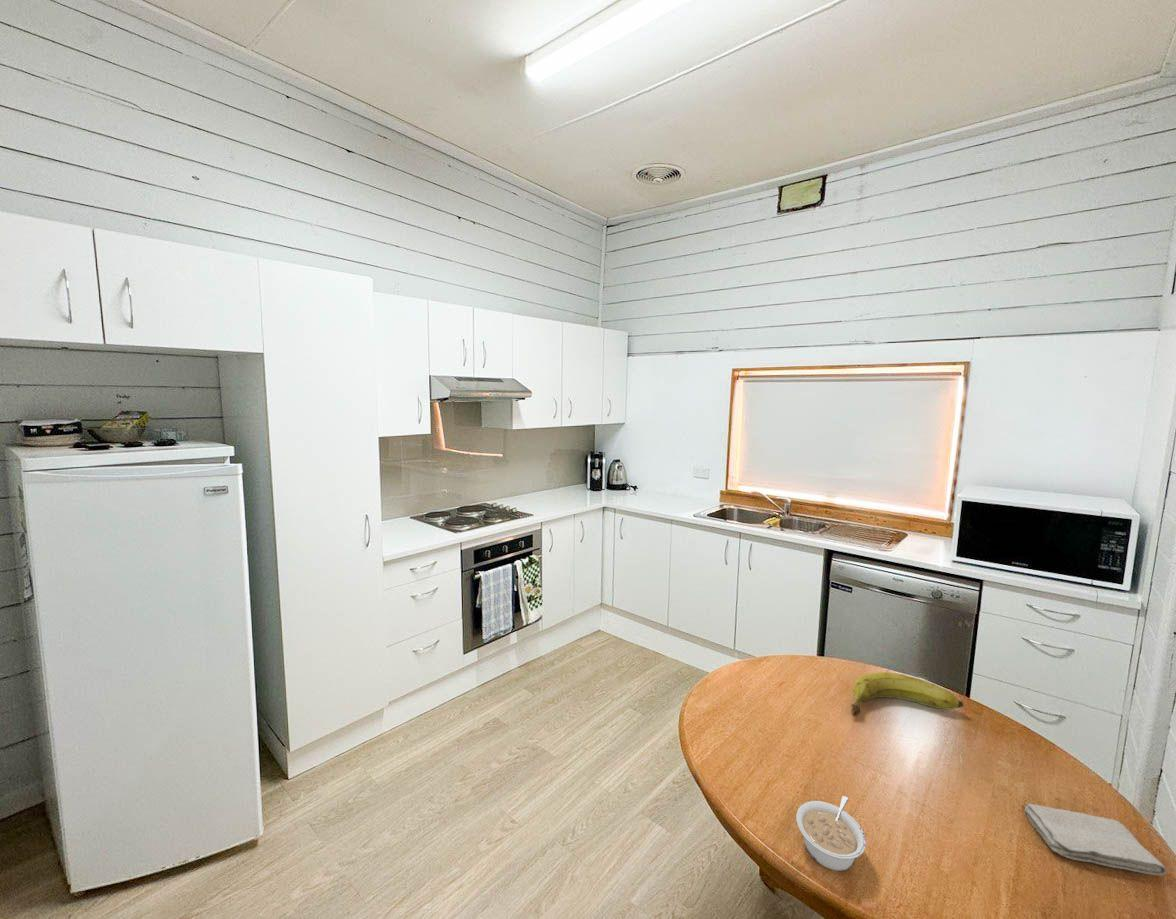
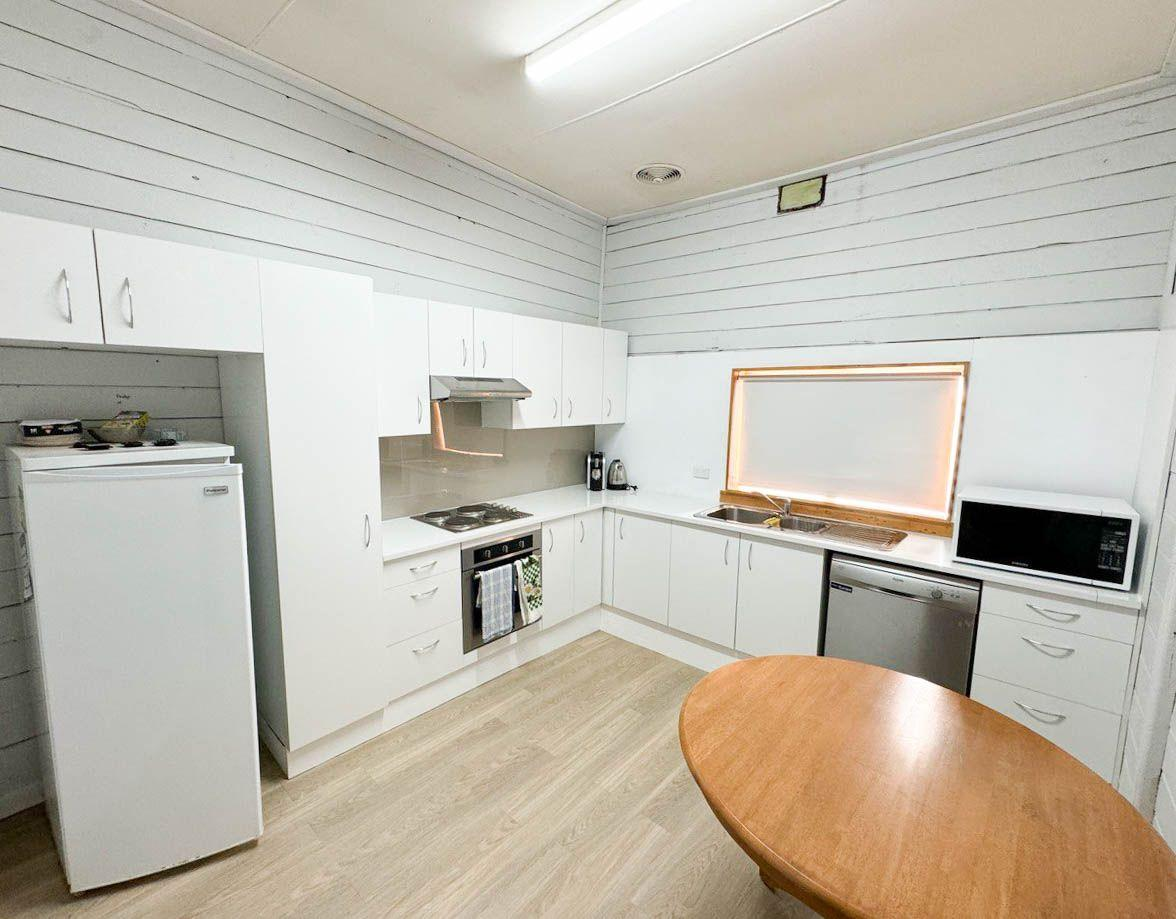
- banana (905, 698)
- washcloth (1088, 836)
- legume (828, 834)
